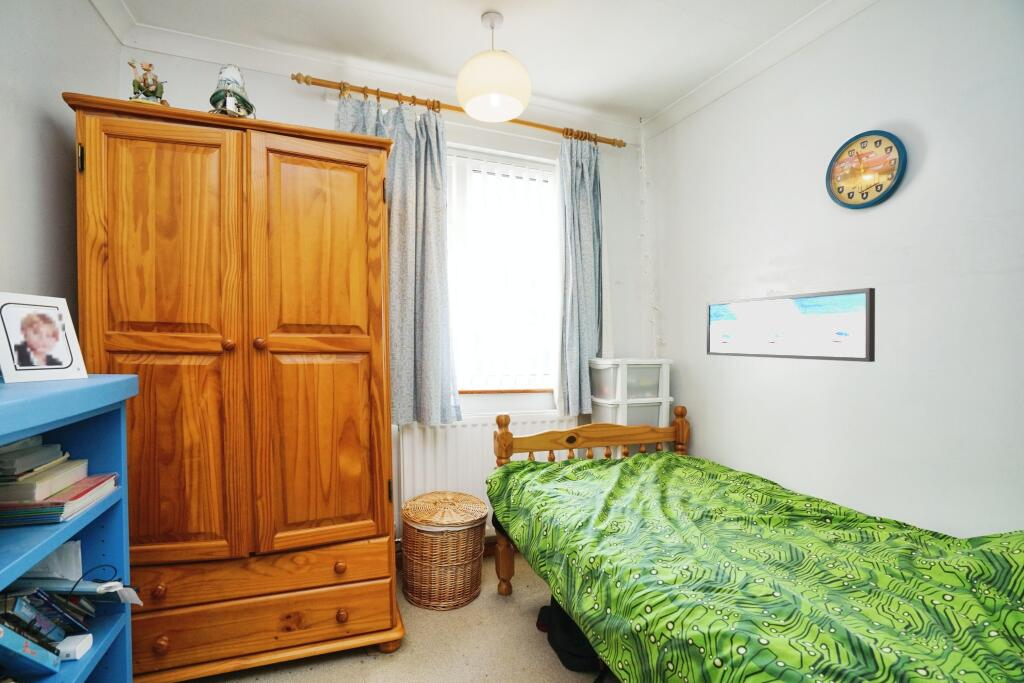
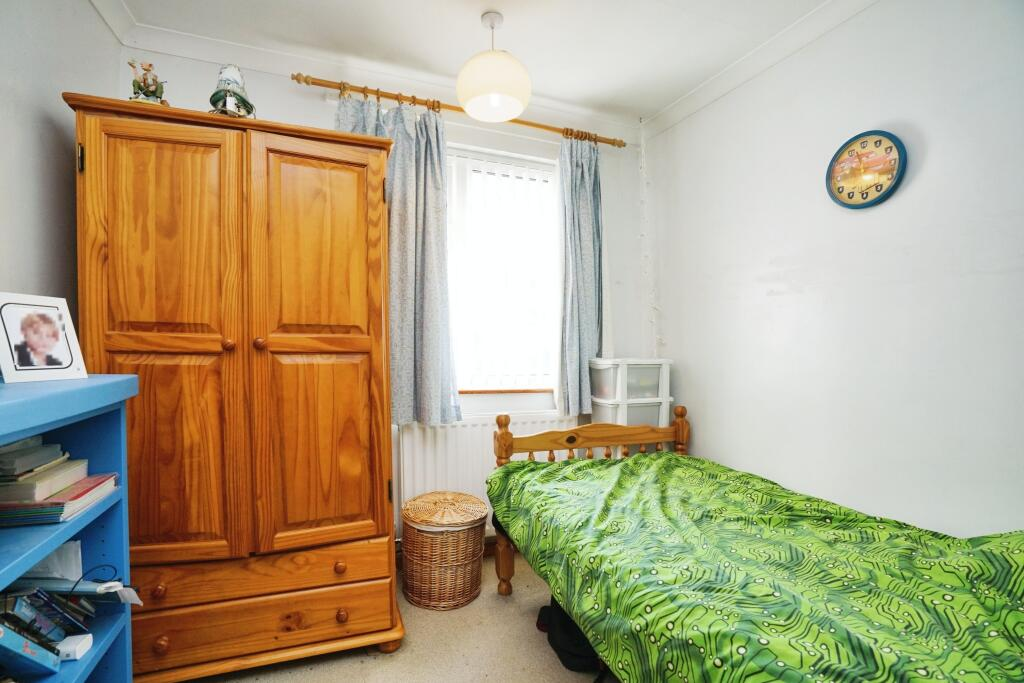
- wall art (776, 327)
